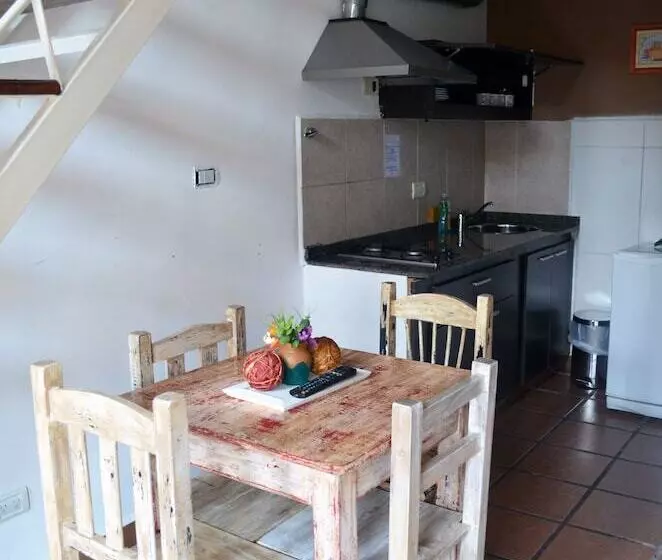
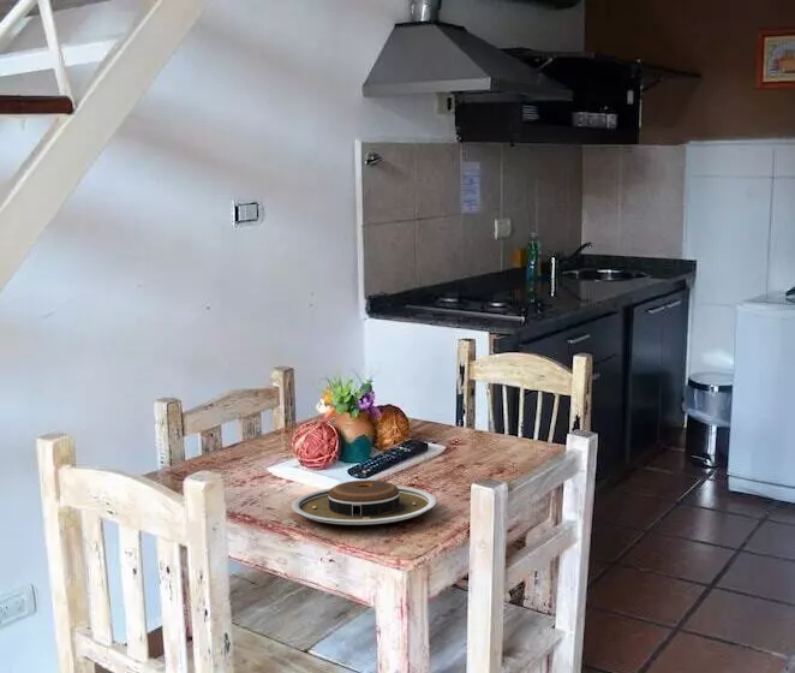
+ plate (364, 499)
